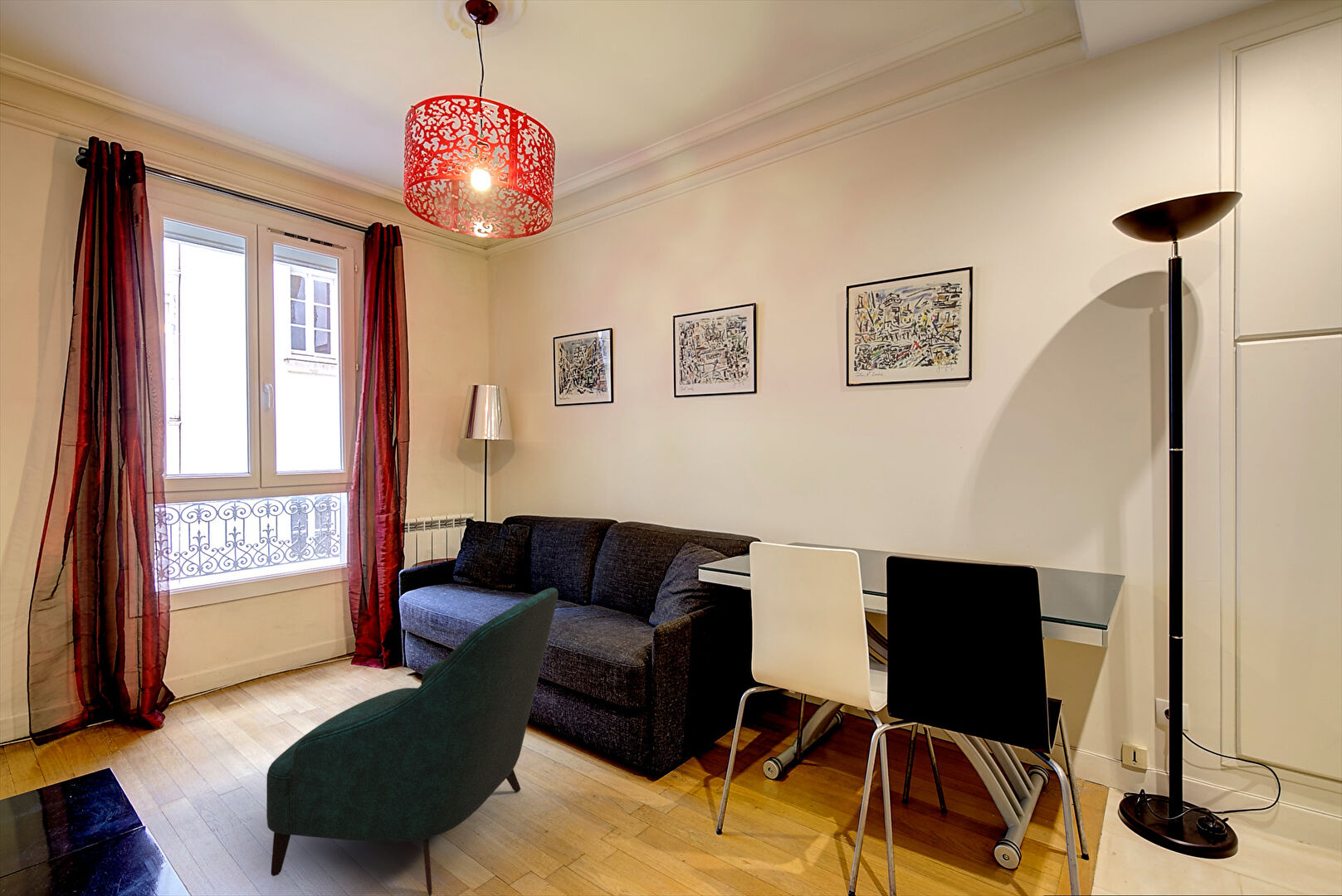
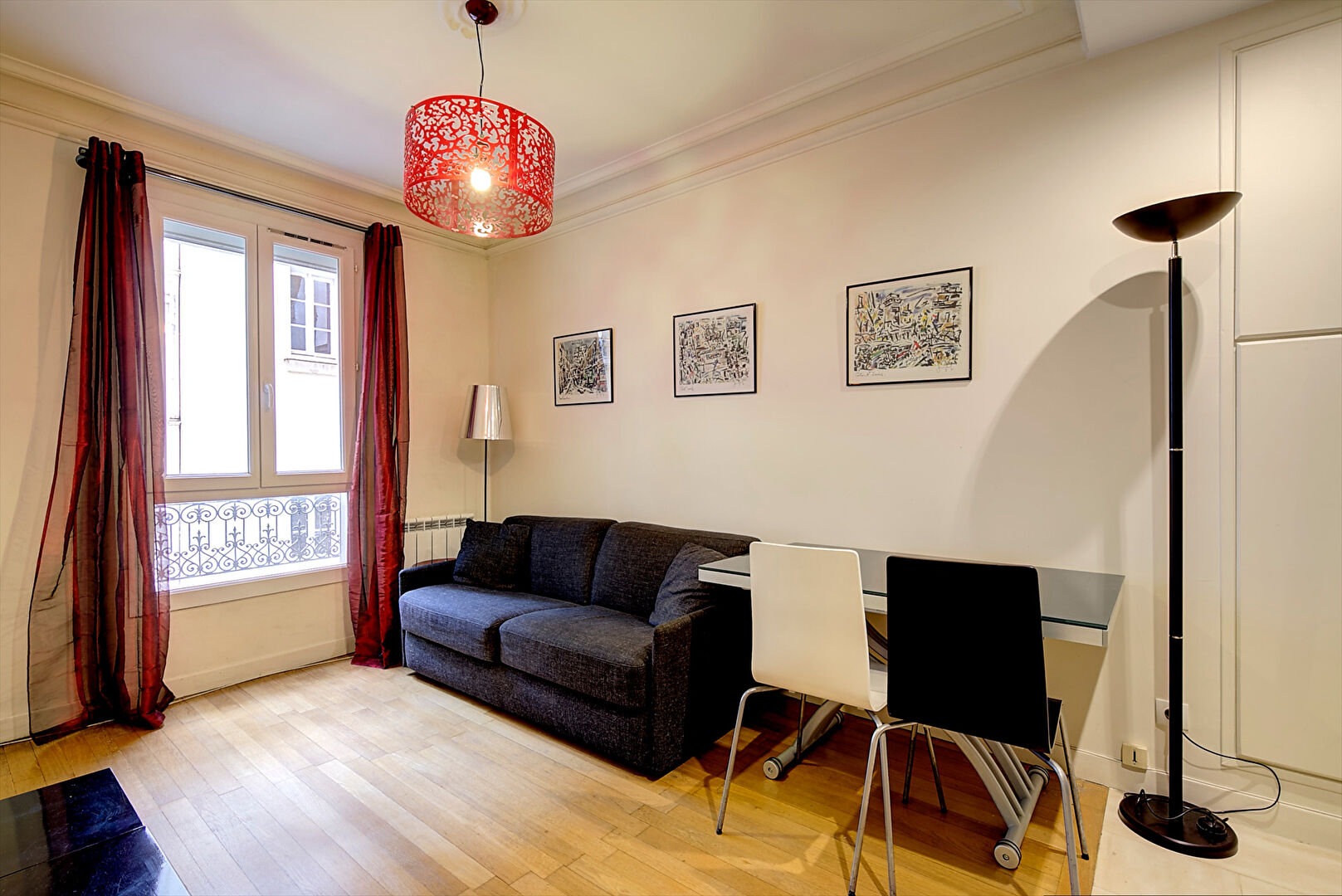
- armchair (419, 709)
